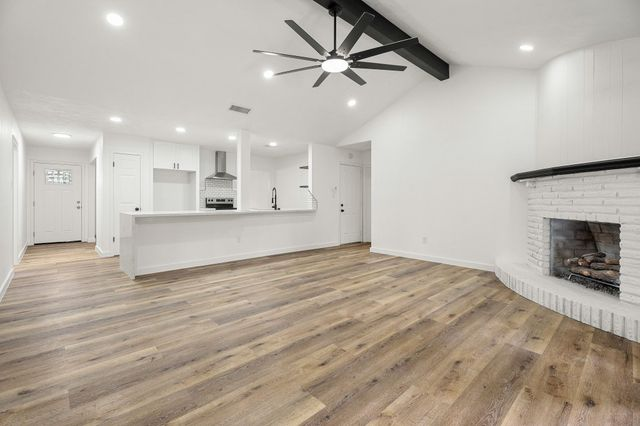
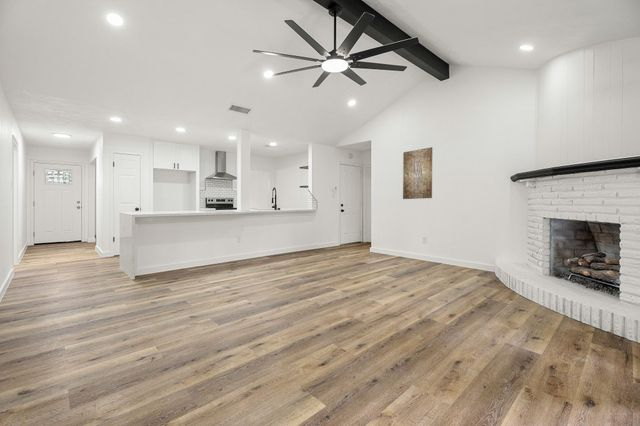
+ wall art (417, 174)
